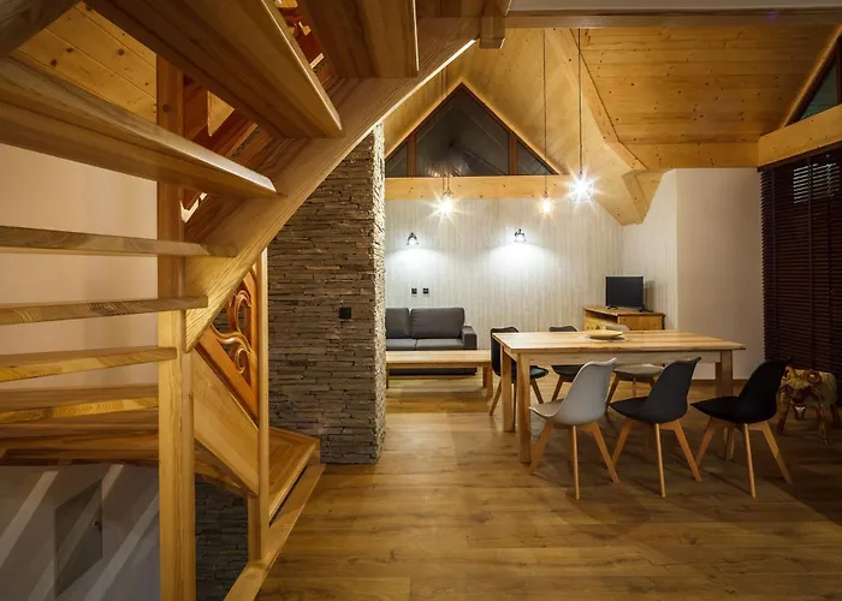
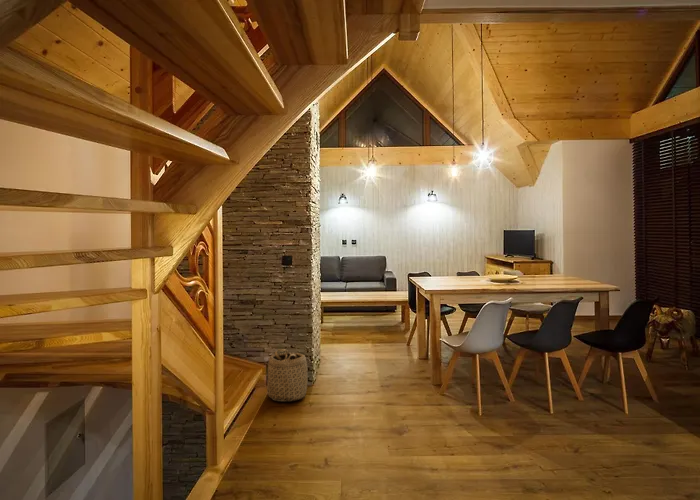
+ basket (287, 372)
